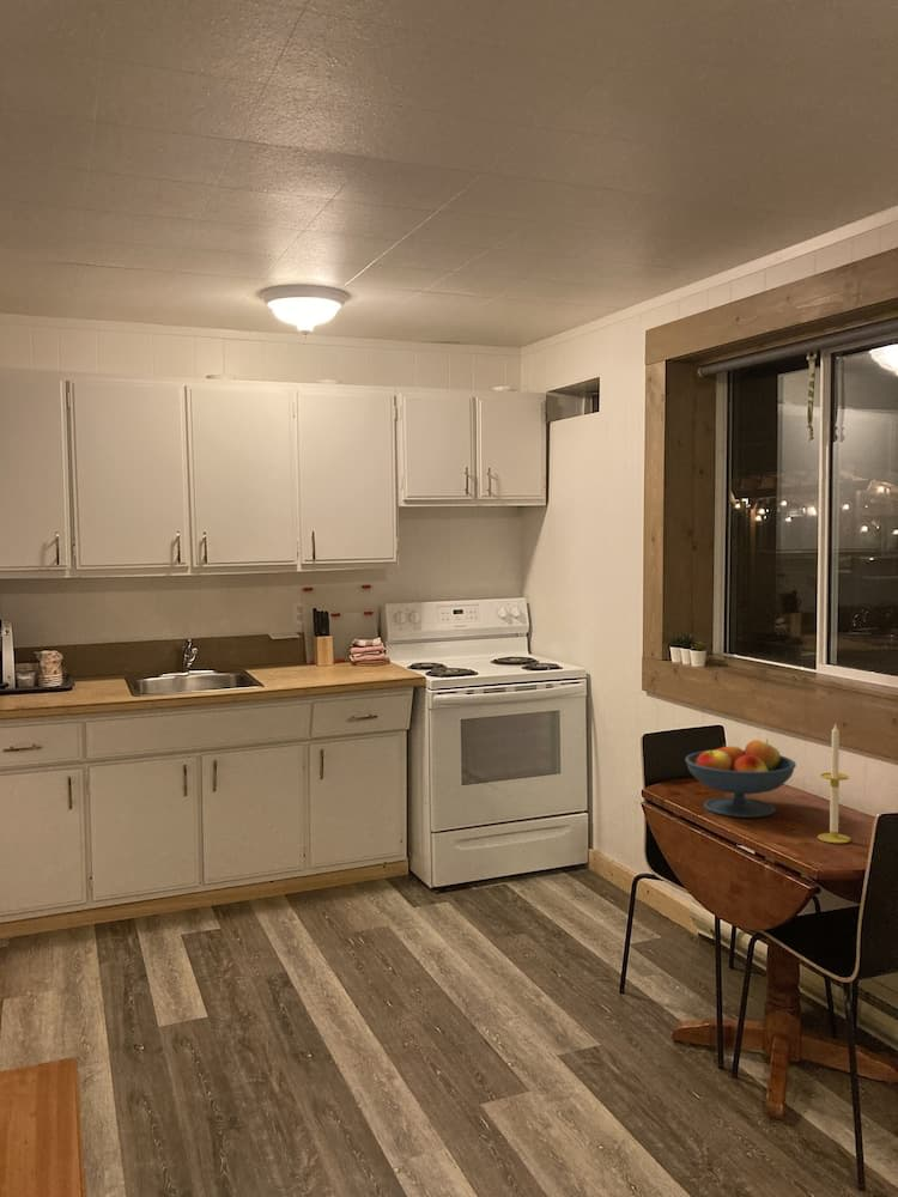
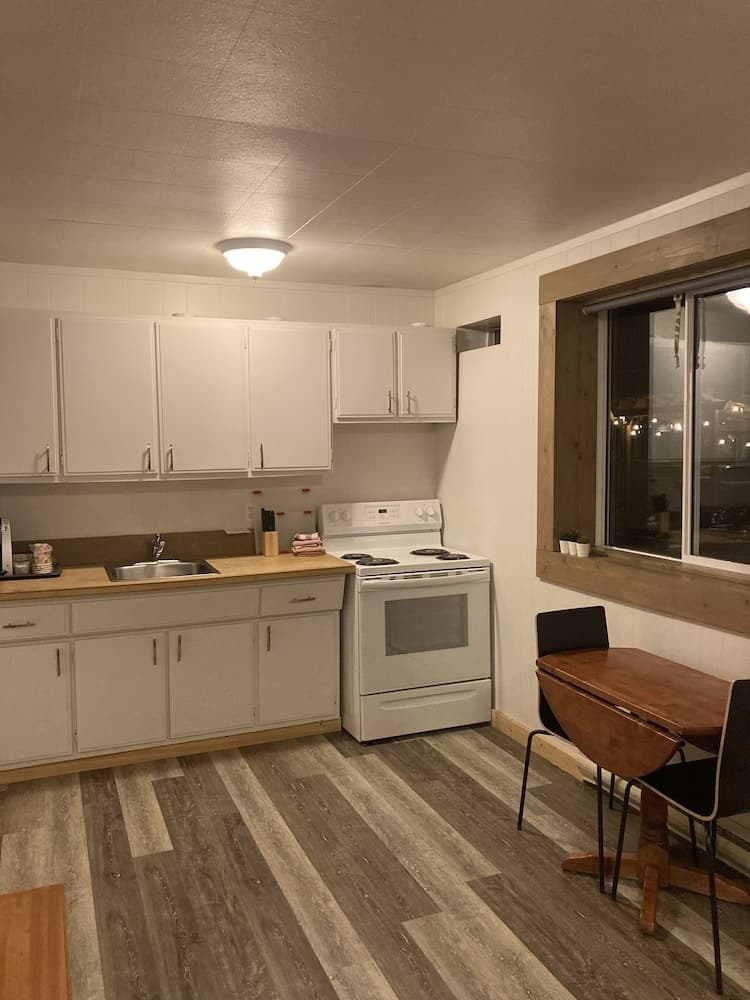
- fruit bowl (739, 776)
- candle (835, 780)
